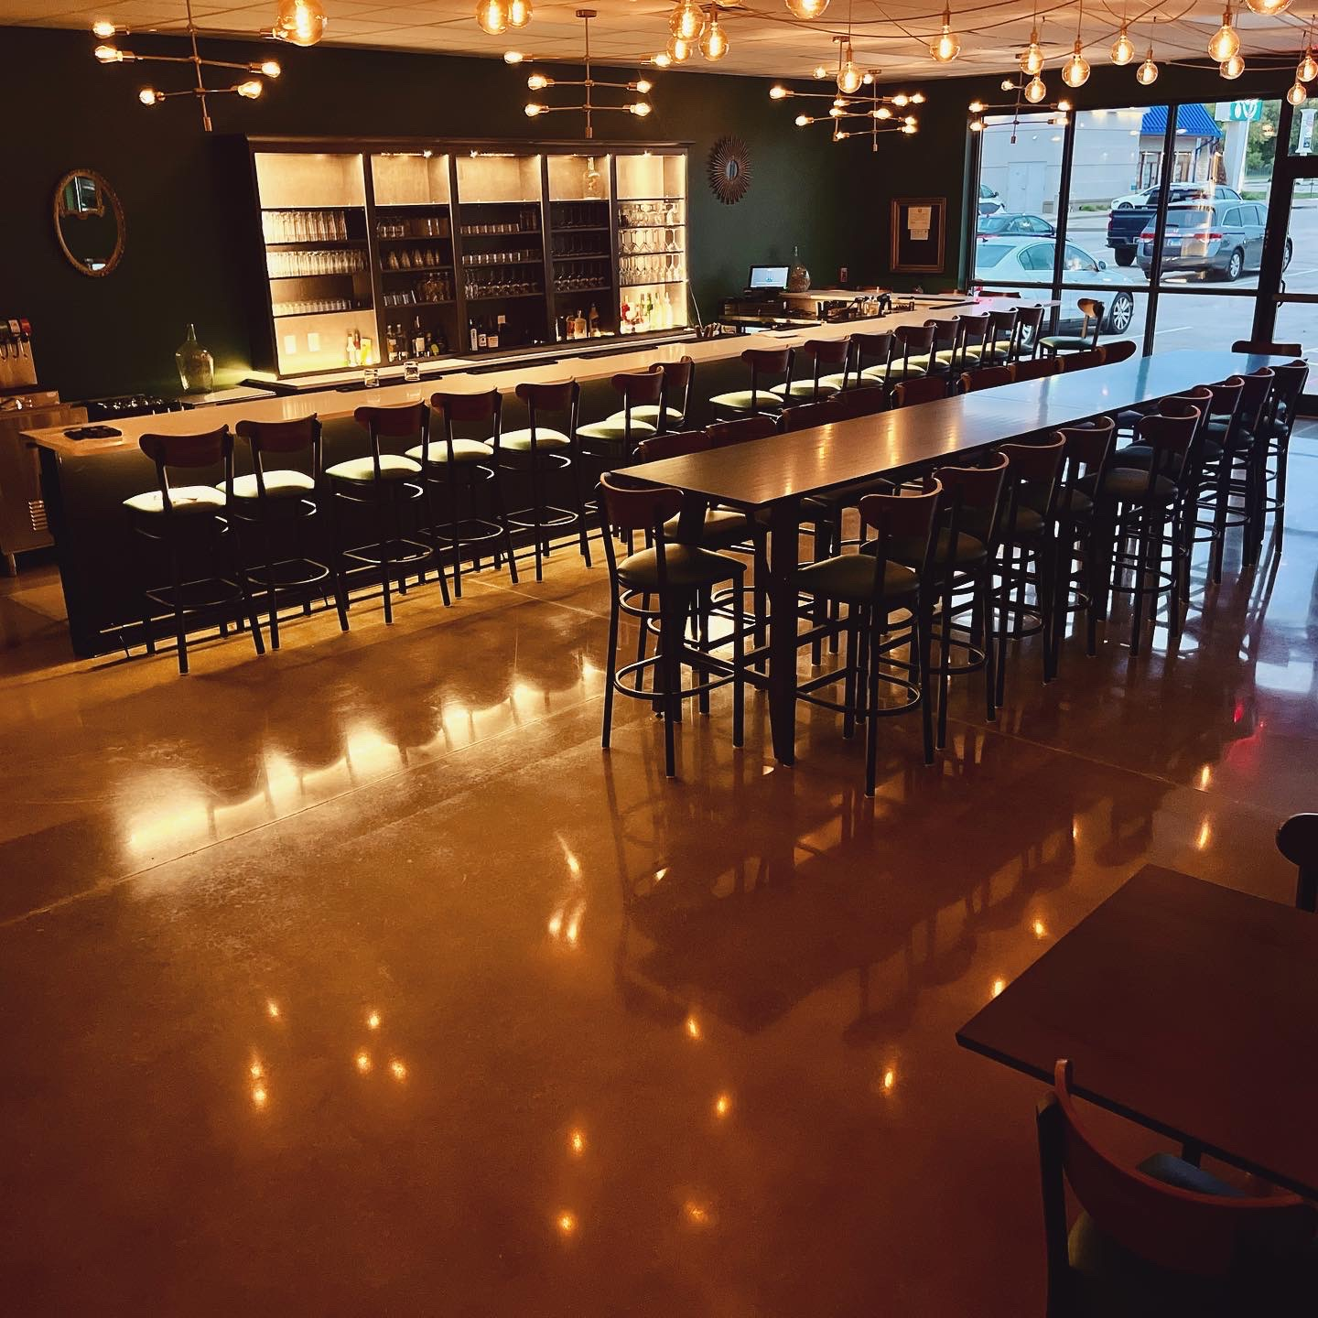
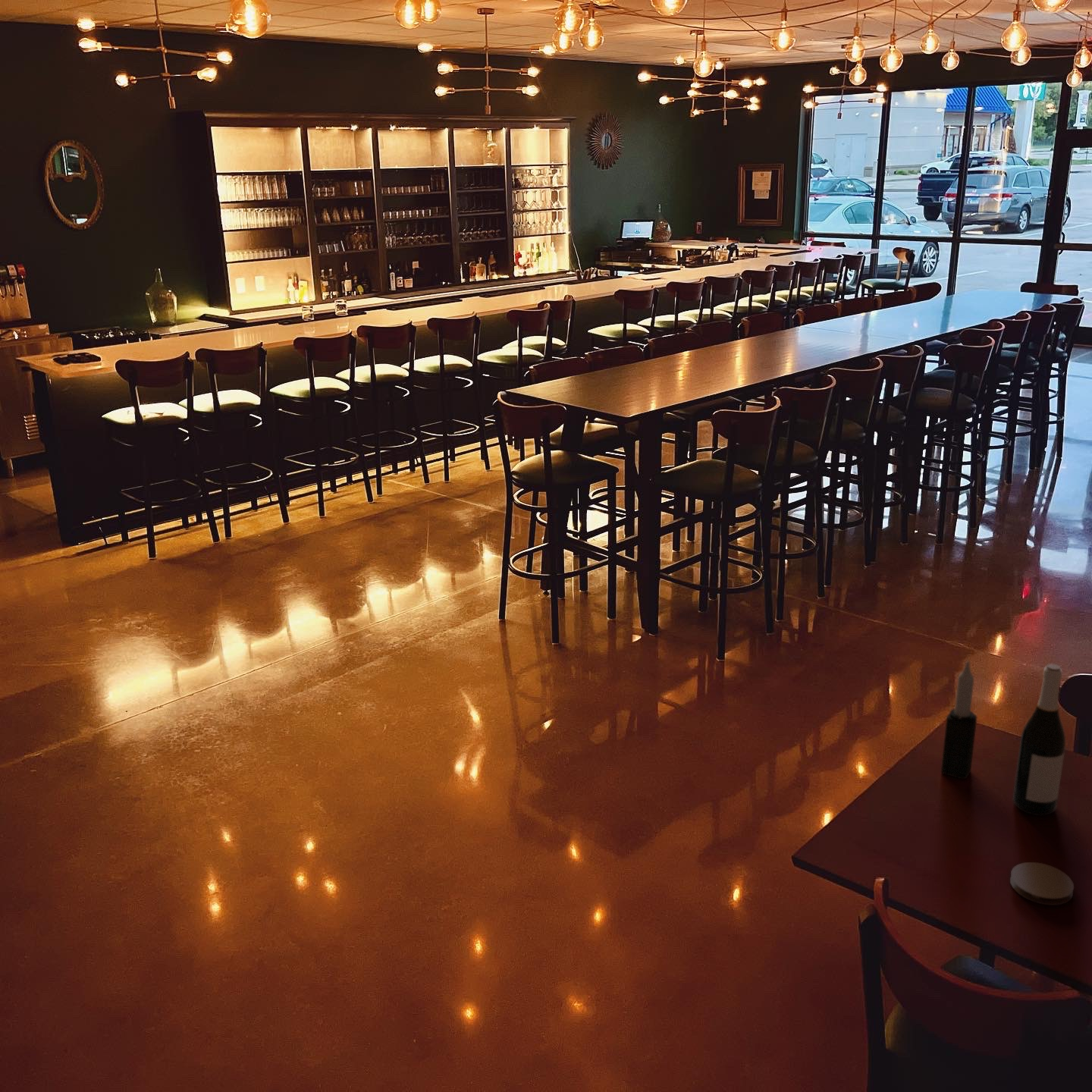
+ wine bottle (1043, 737)
+ candle (962, 717)
+ coaster (1041, 883)
